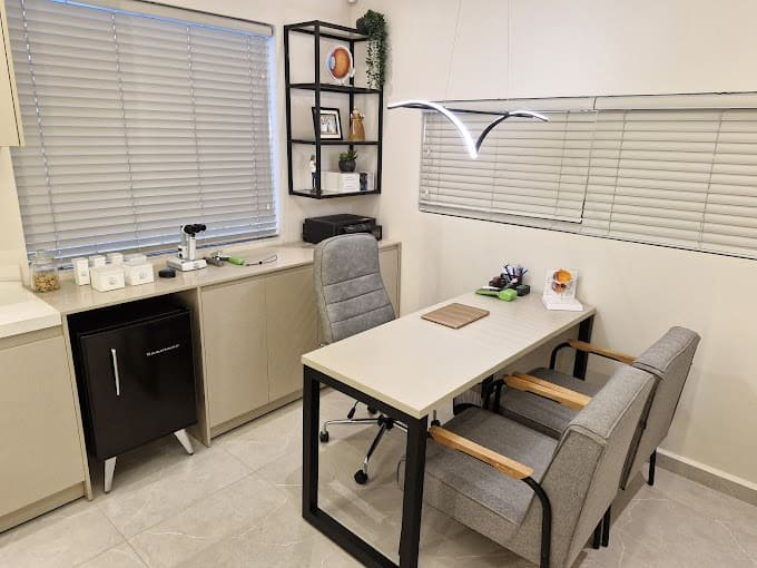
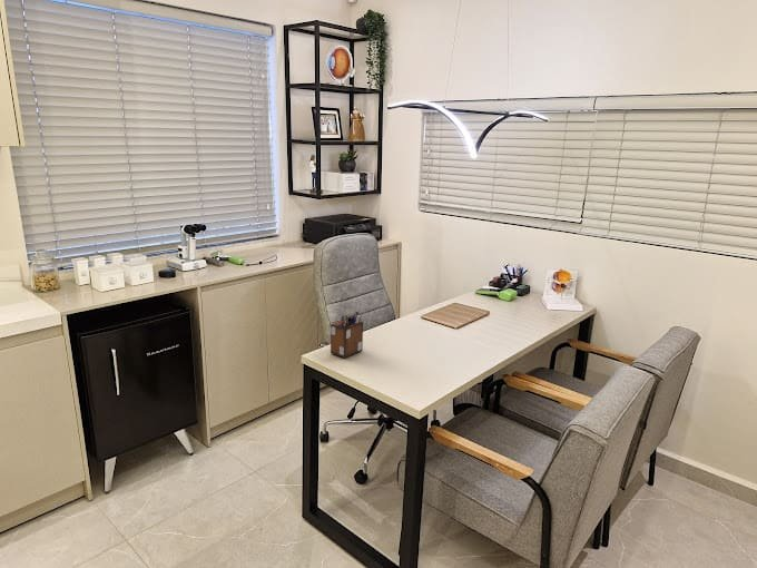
+ desk organizer (346, 332)
